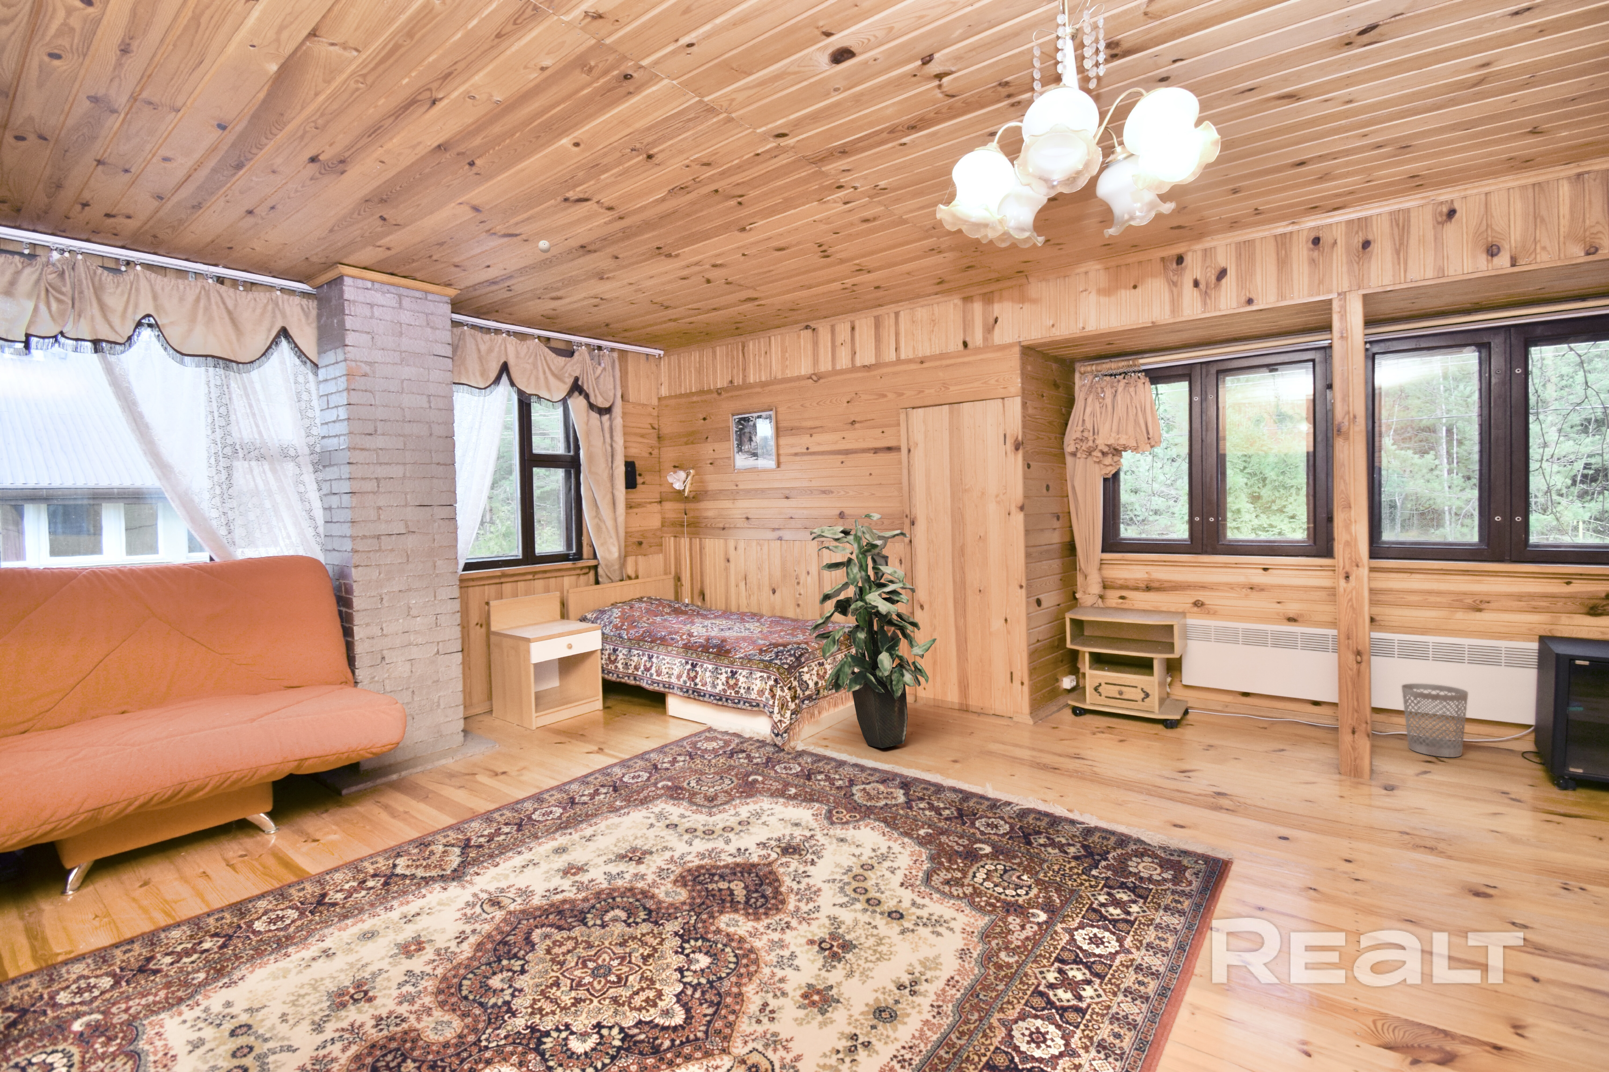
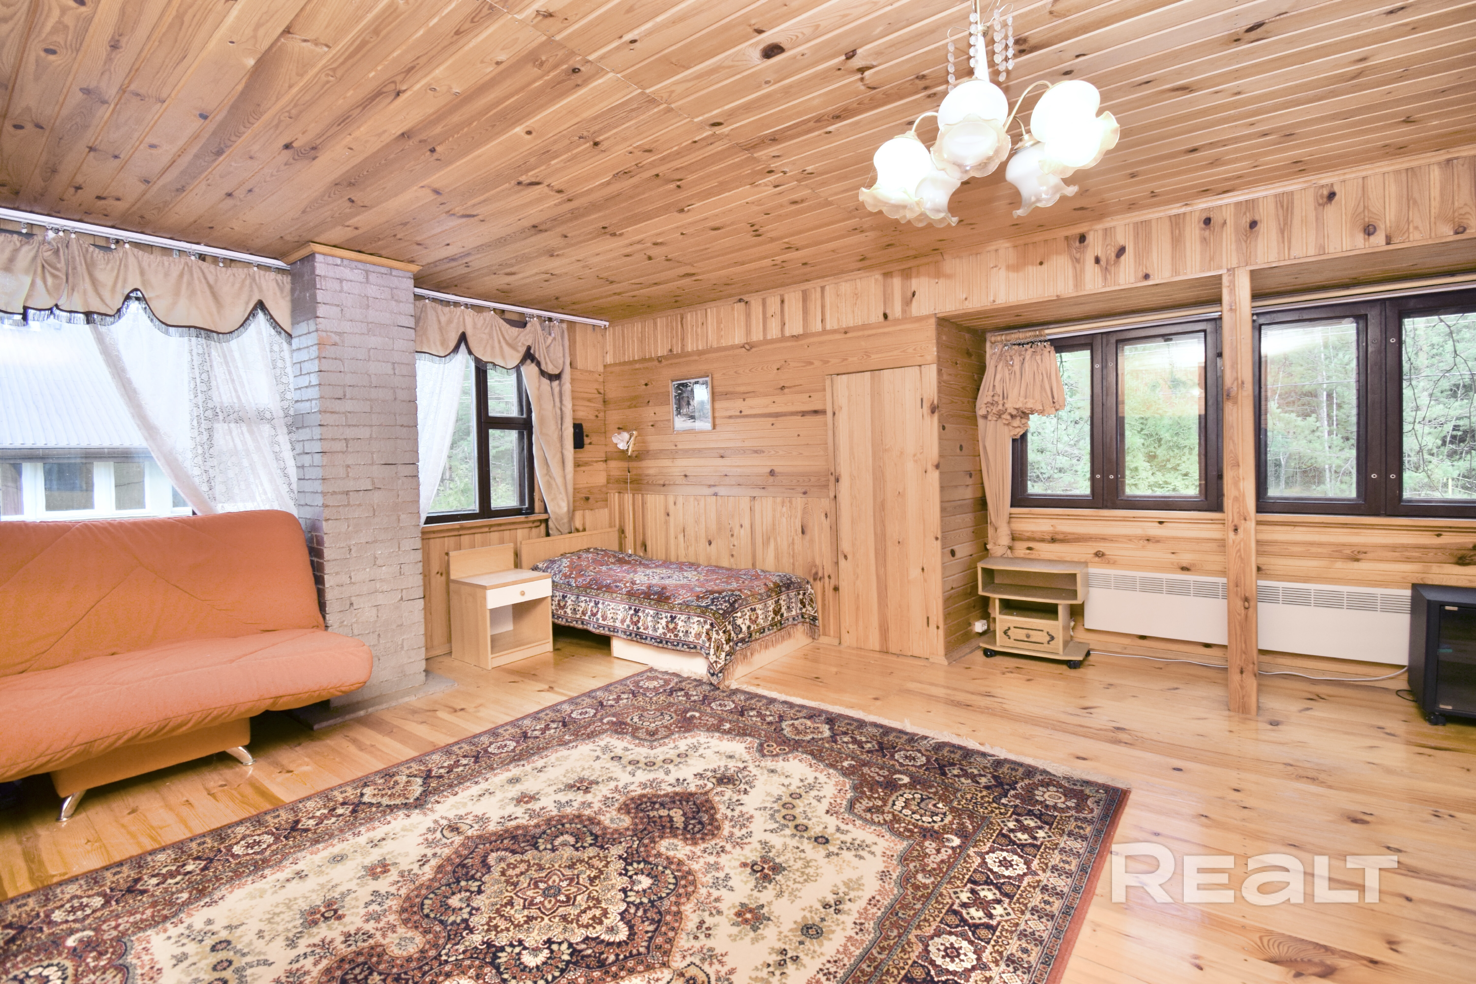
- indoor plant (869, 629)
- wastebasket (1434, 720)
- eyeball (545, 246)
